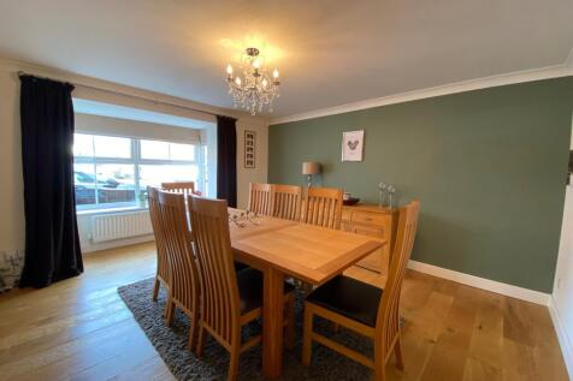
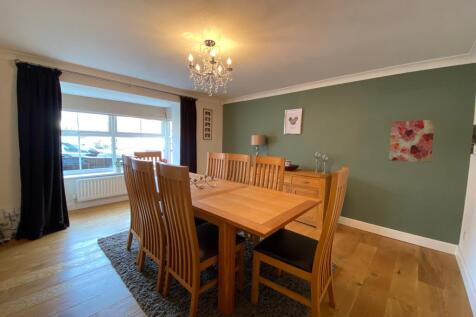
+ wall art (410, 141)
